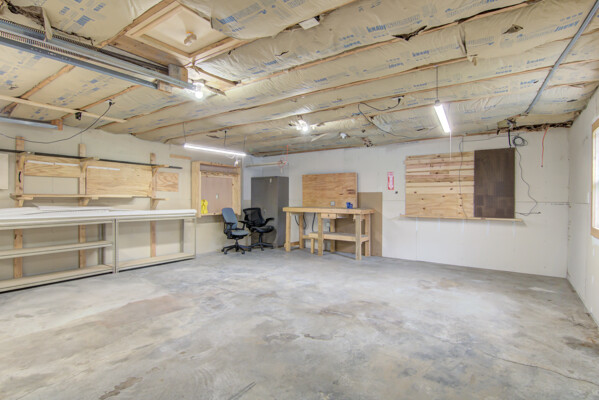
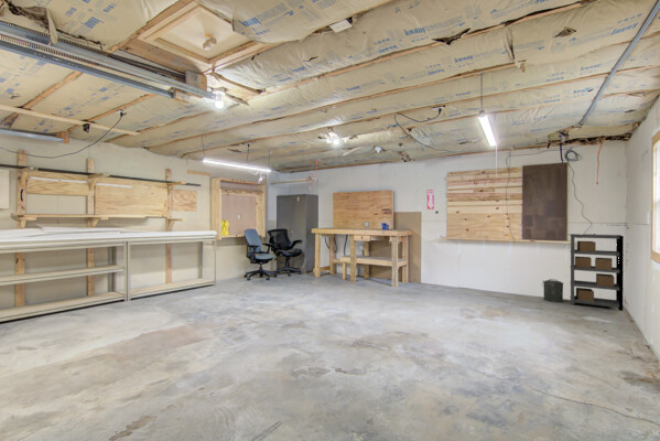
+ canister (552, 289)
+ shelving unit (595, 269)
